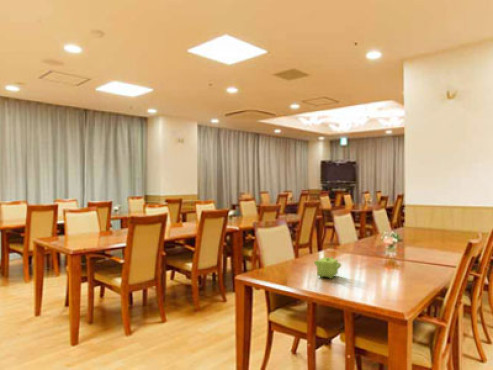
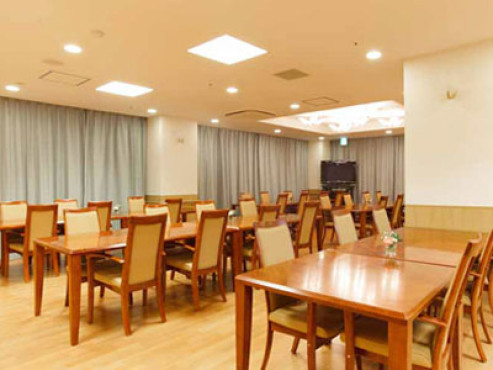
- teapot (327, 266)
